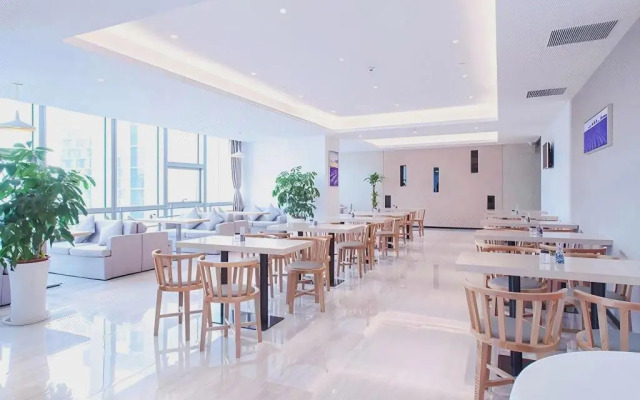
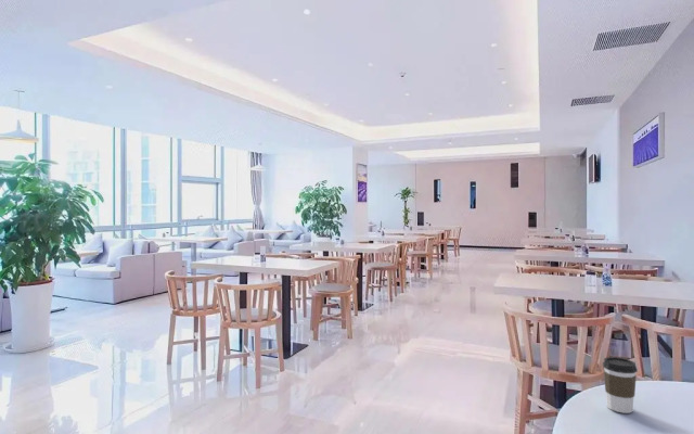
+ coffee cup (619, 384)
